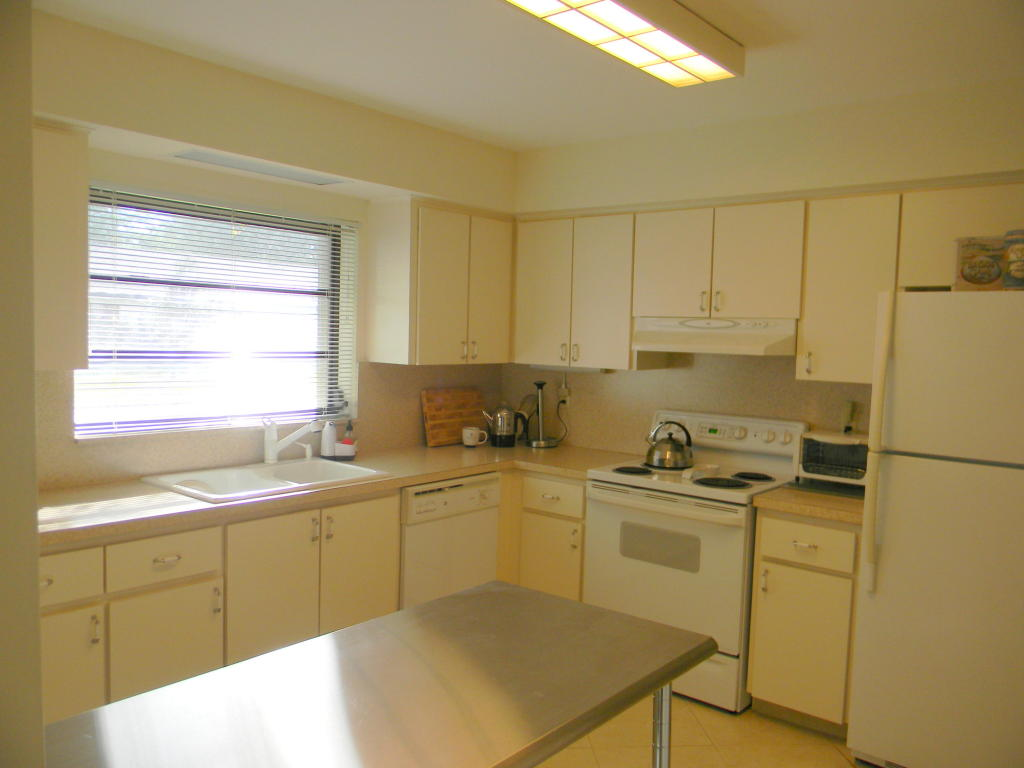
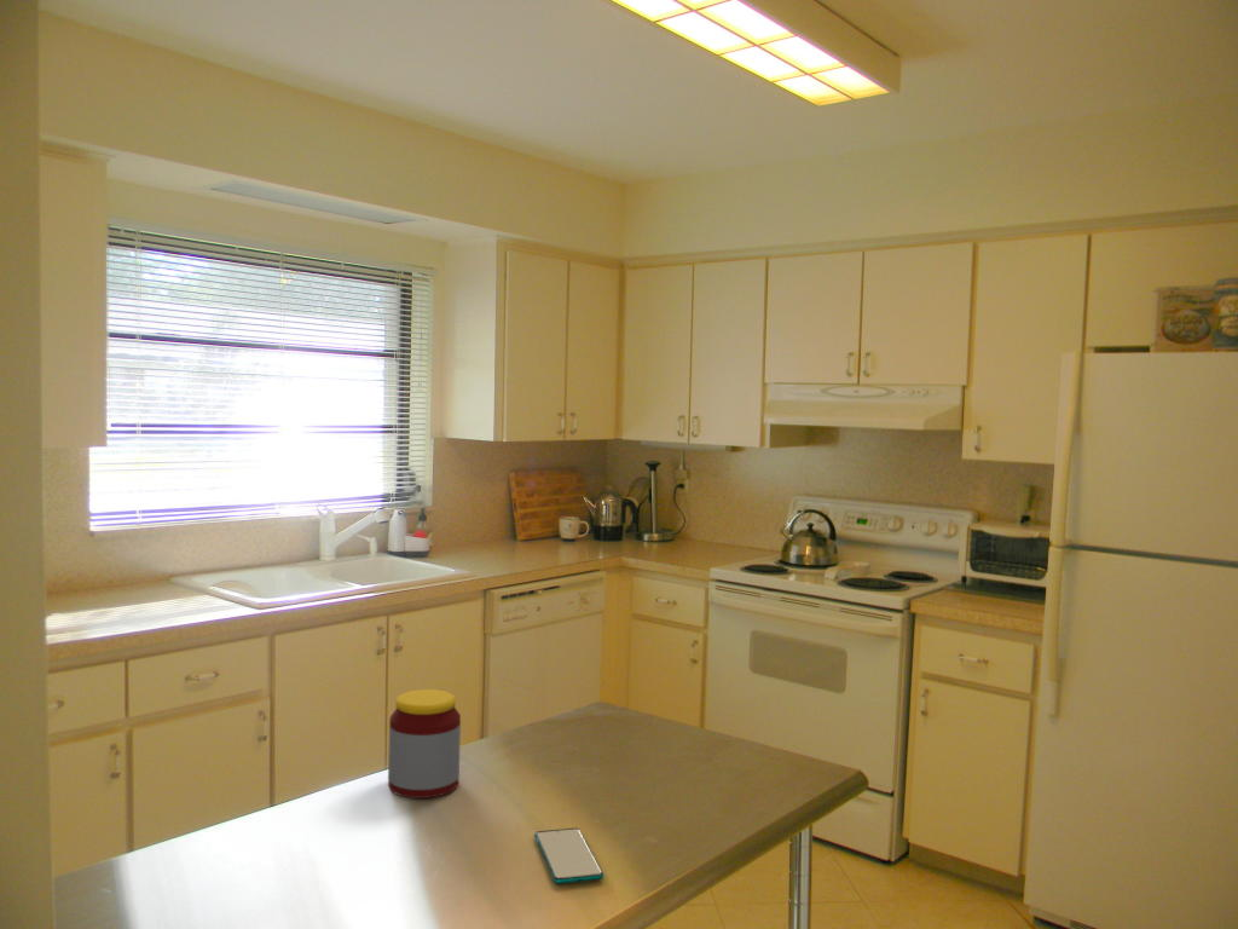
+ jar (424, 740)
+ smartphone (567, 854)
